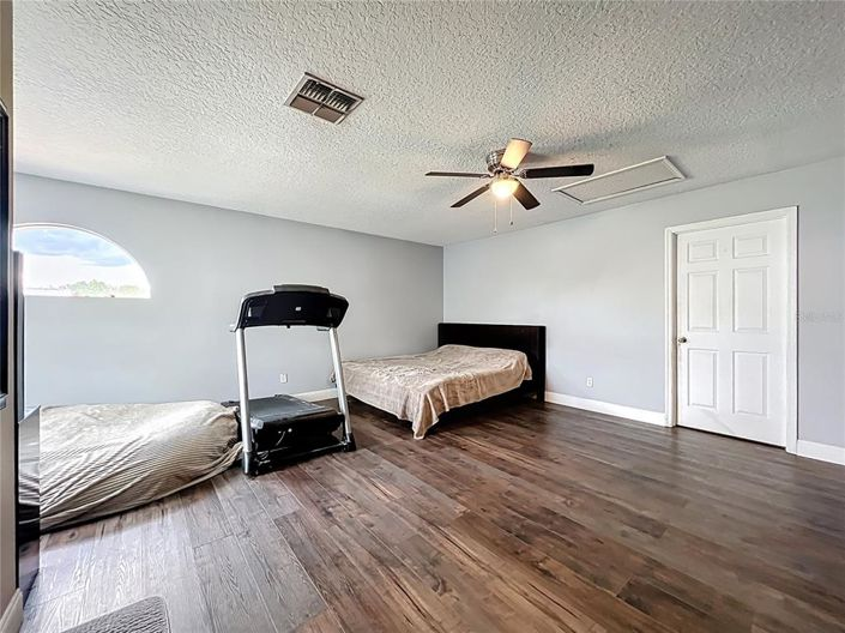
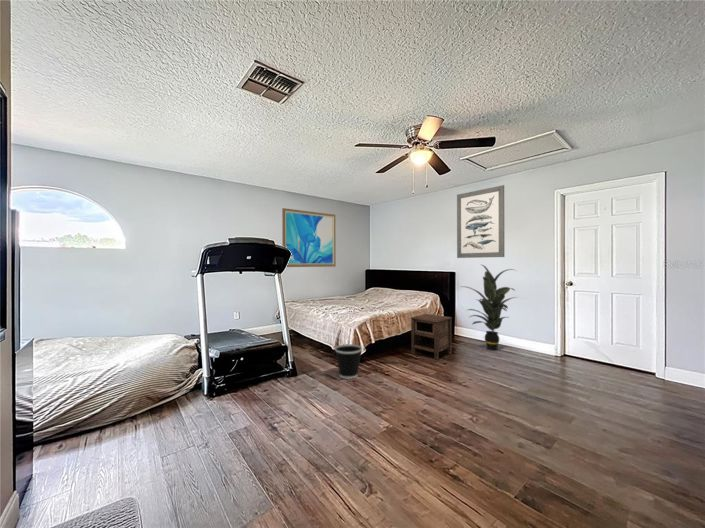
+ wall art (479, 223)
+ nightstand (431, 335)
+ wastebasket (348, 361)
+ indoor plant (489, 306)
+ wall art (310, 239)
